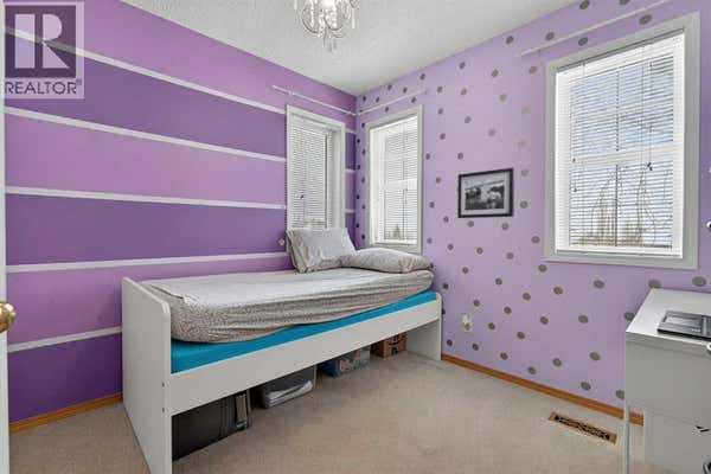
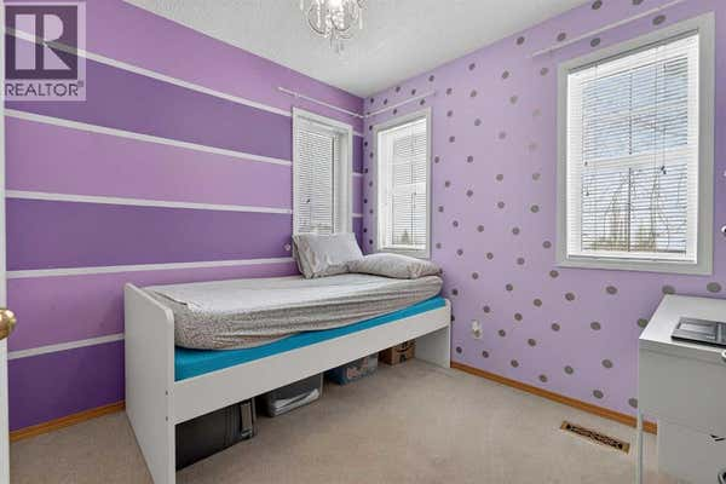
- picture frame (483, 194)
